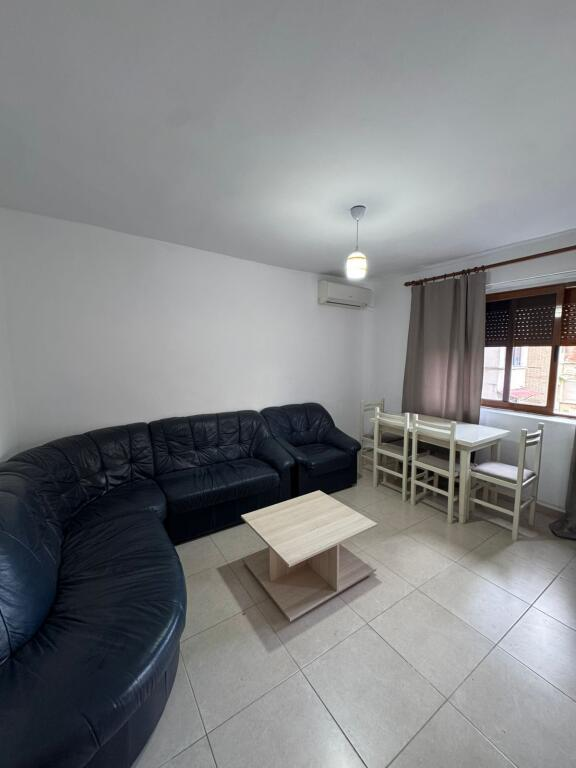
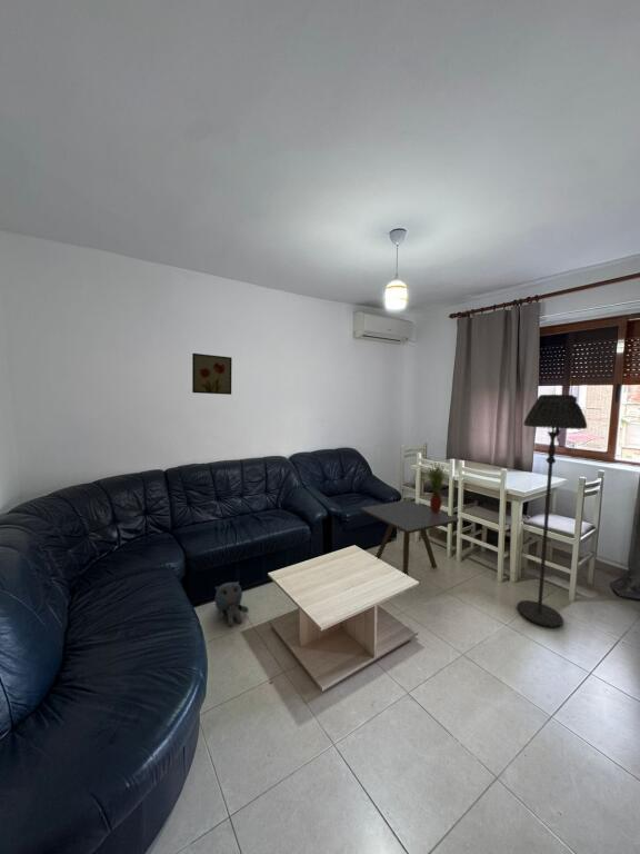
+ side table (406, 537)
+ wall art (212, 374)
+ plush toy (230, 600)
+ potted plant (432, 486)
+ floor lamp (547, 507)
